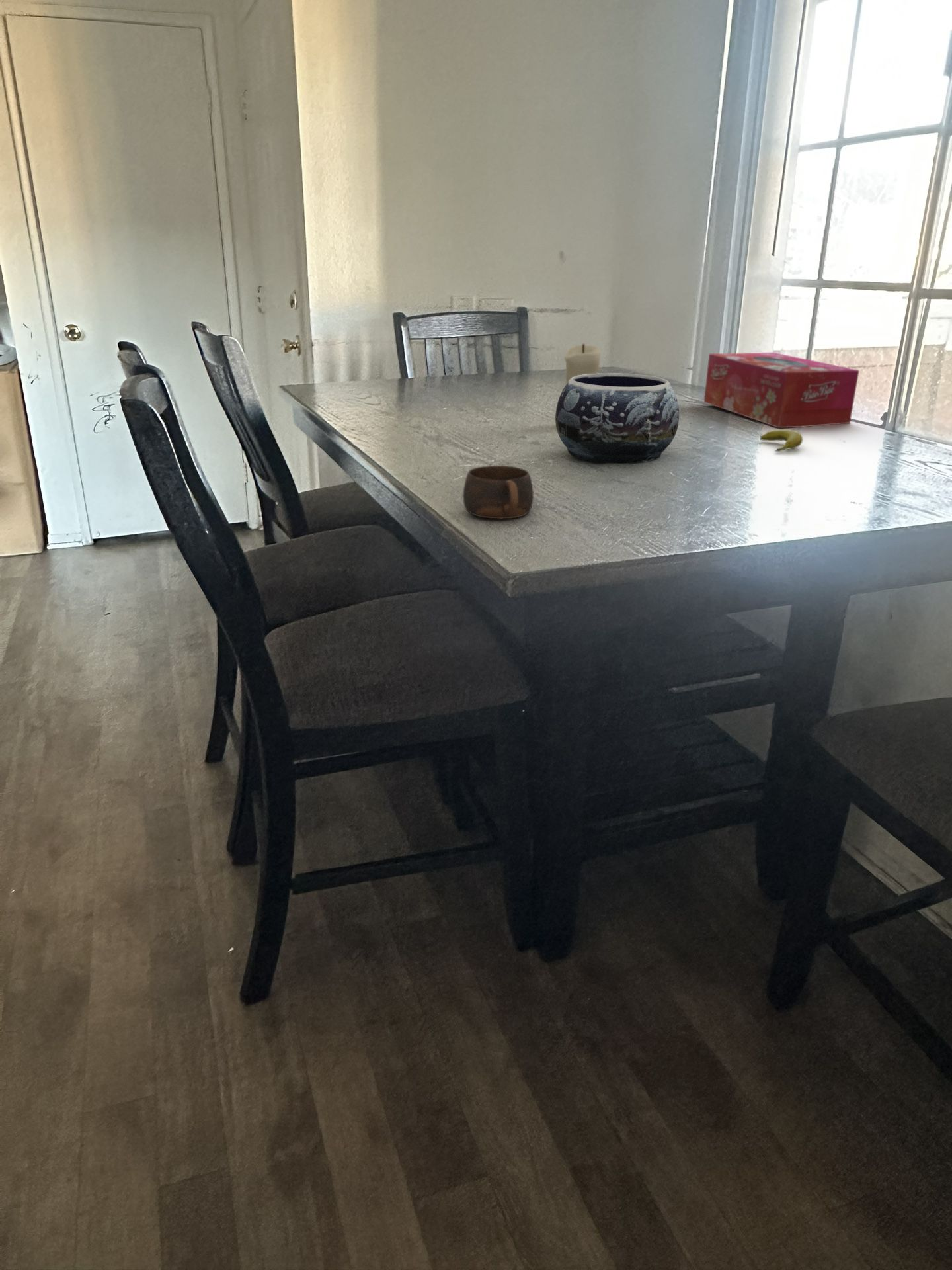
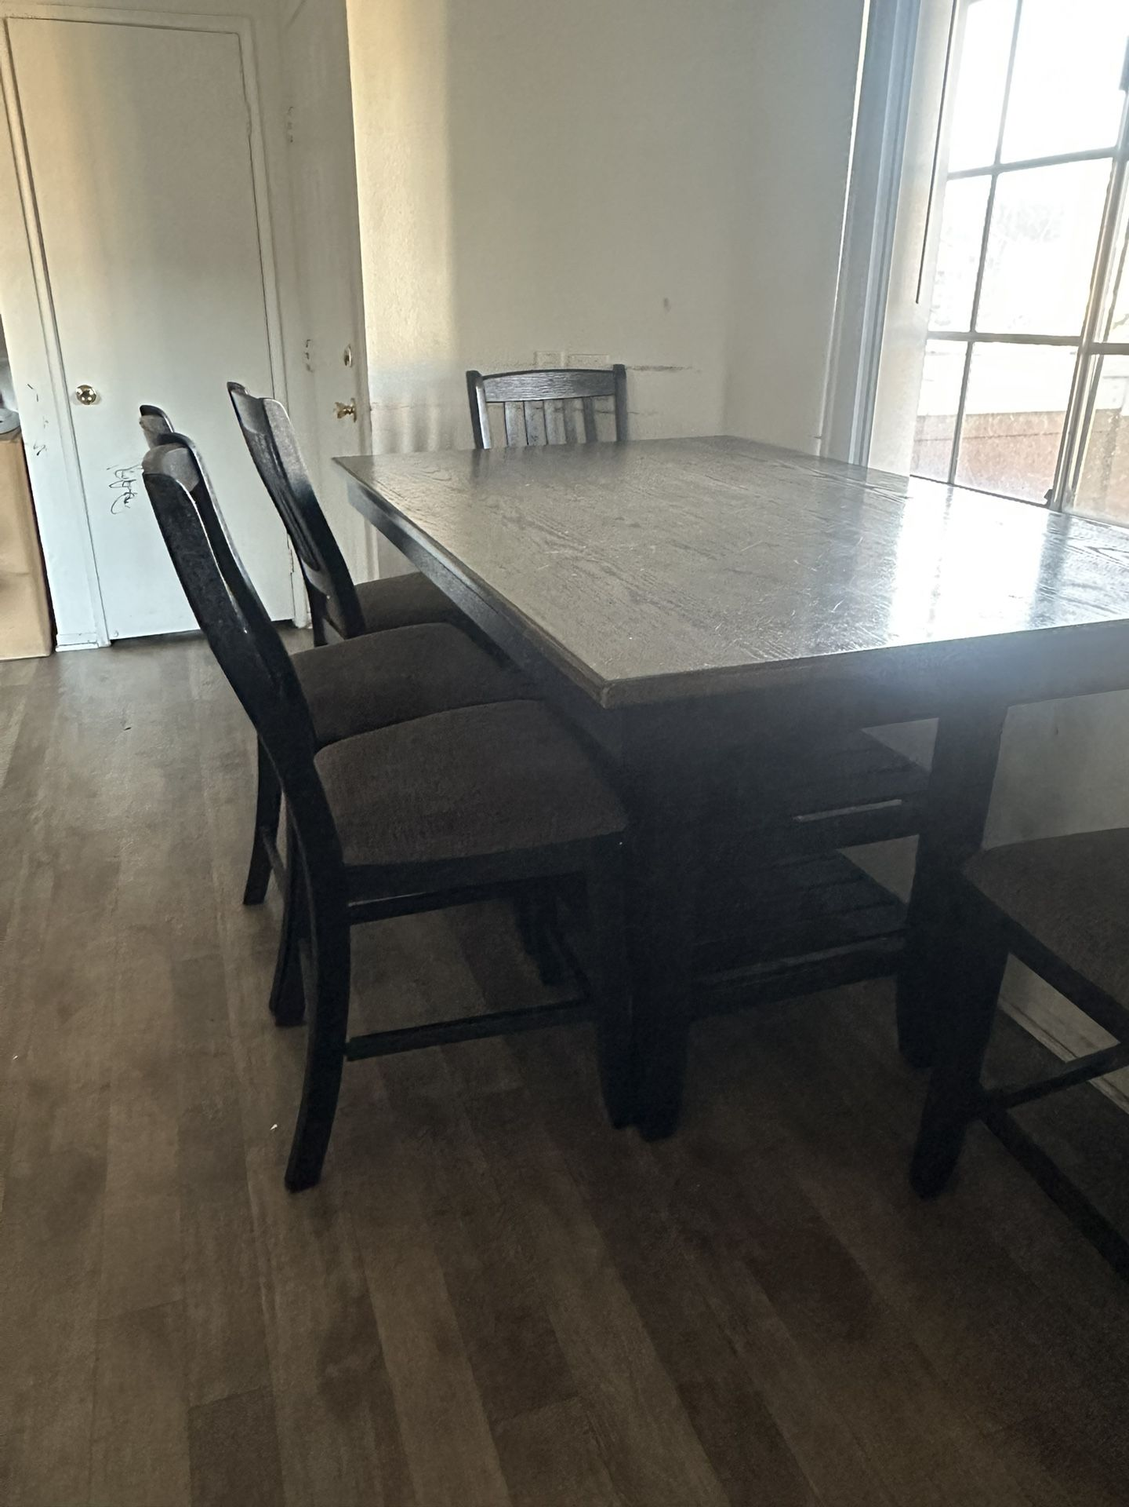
- banana (783, 438)
- candle (577, 375)
- tissue box (775, 387)
- cup (498, 494)
- decorative bowl (616, 417)
